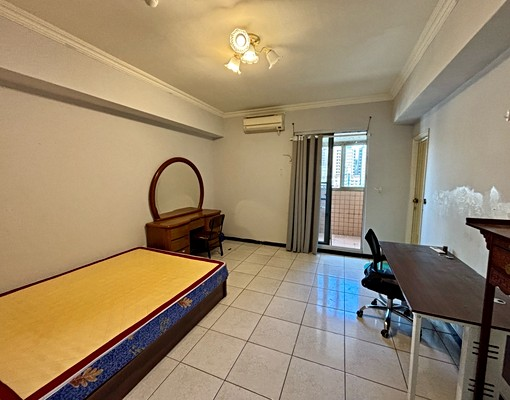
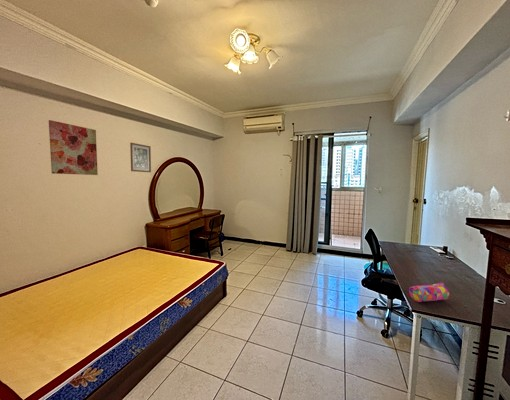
+ wall art (75, 150)
+ pencil case (429, 292)
+ wall art (141, 158)
